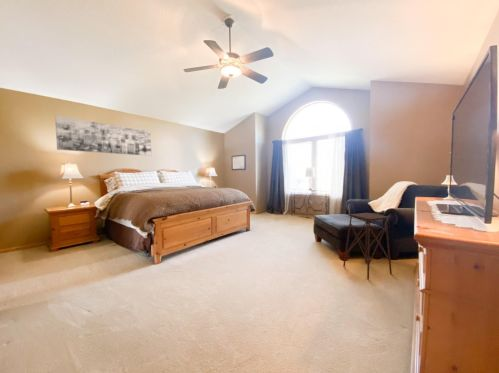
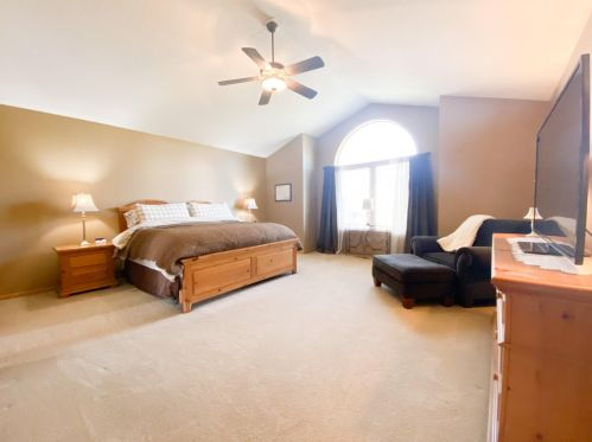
- side table (366, 242)
- wall art (110, 139)
